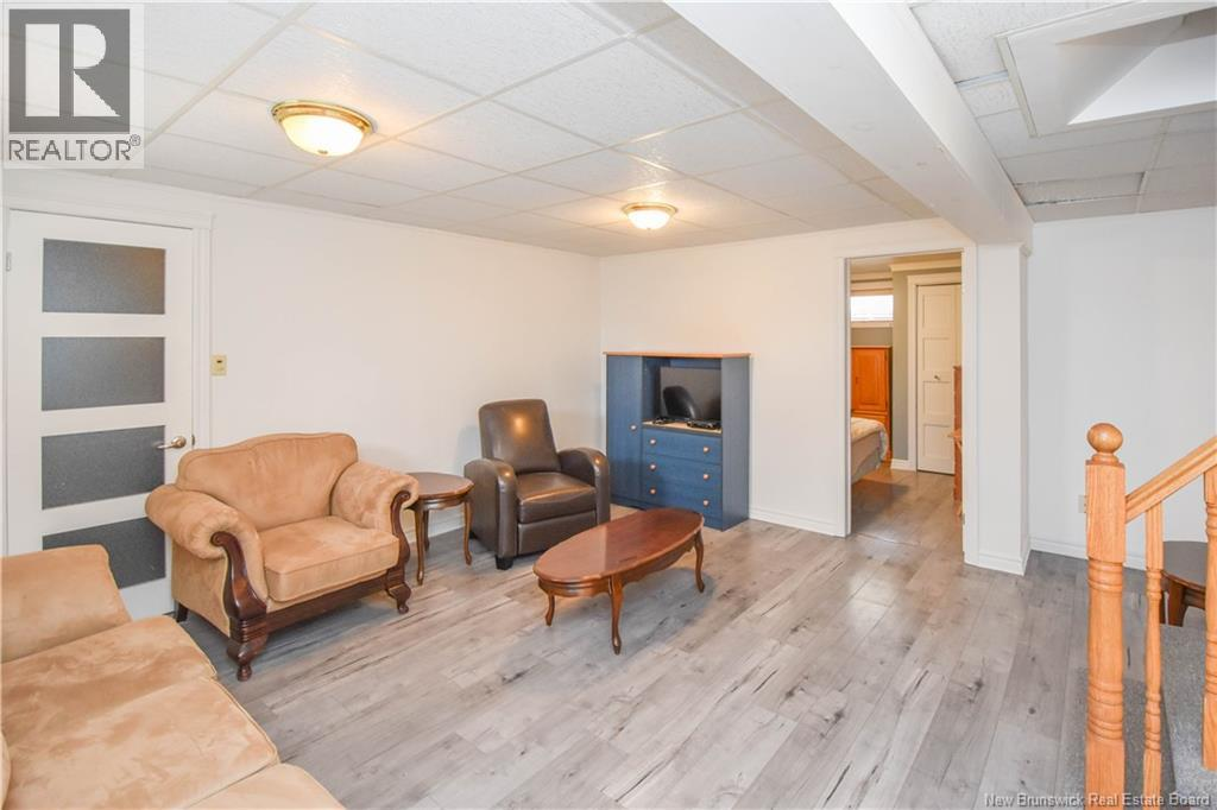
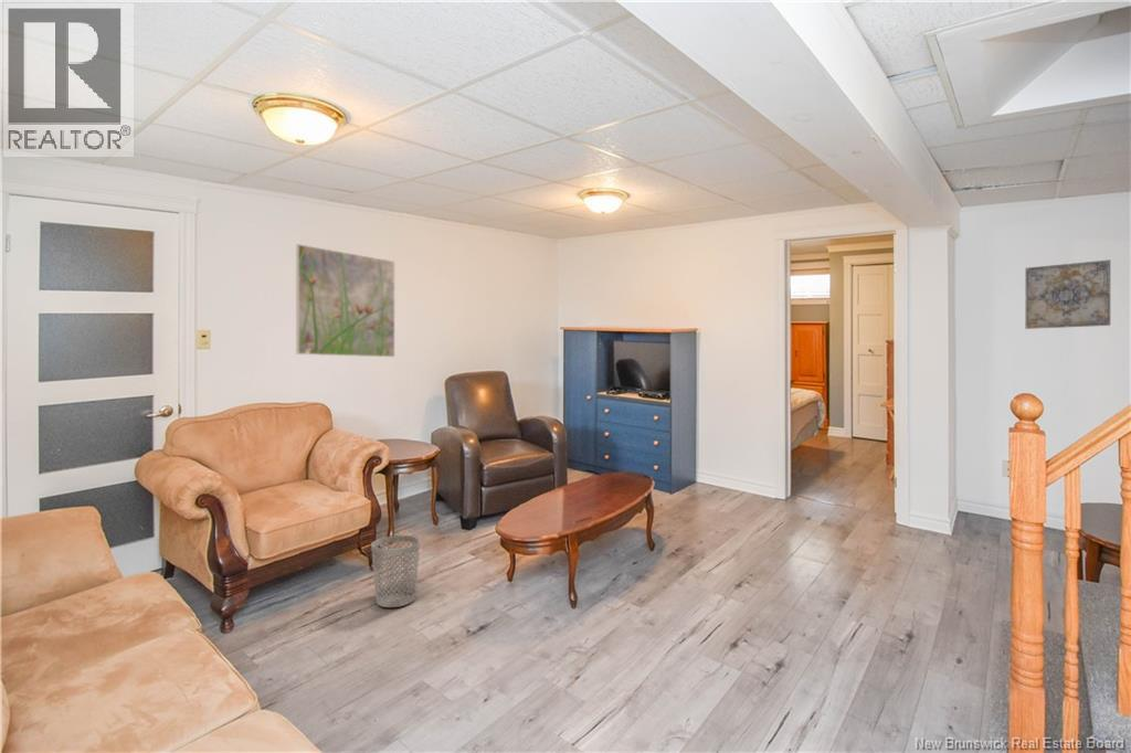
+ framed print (348, 304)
+ wastebasket (395, 571)
+ wall art (1066, 295)
